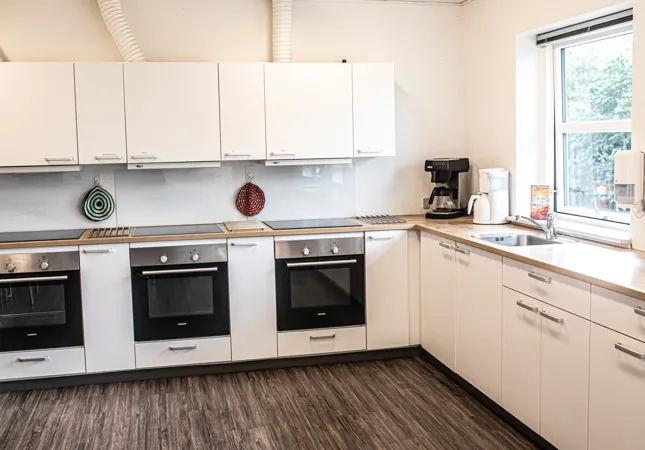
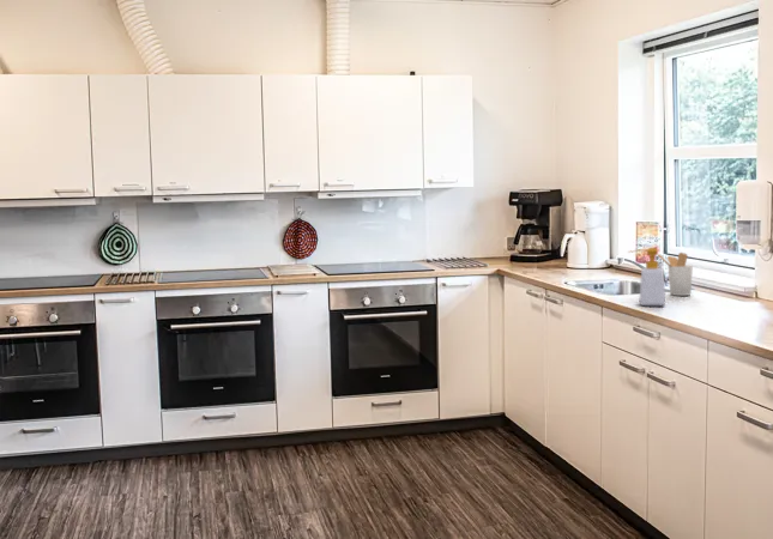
+ utensil holder (674, 273)
+ soap bottle (646, 275)
